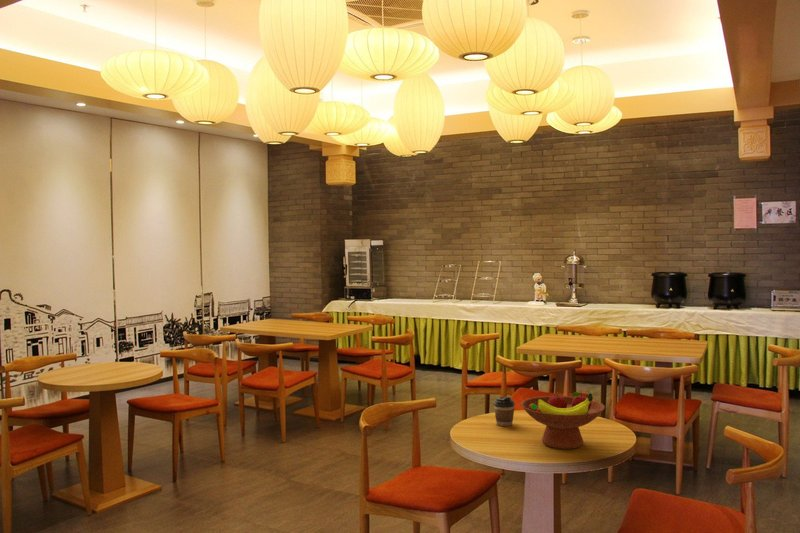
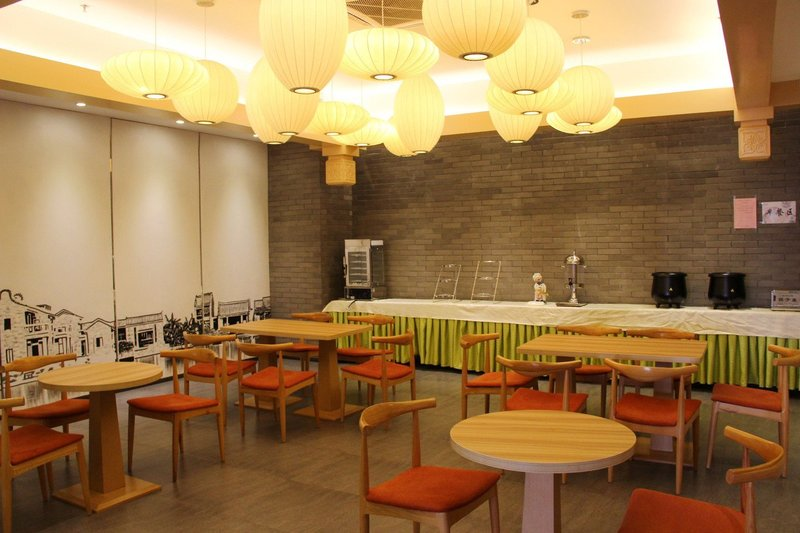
- coffee cup (504, 410)
- fruit bowl (562, 416)
